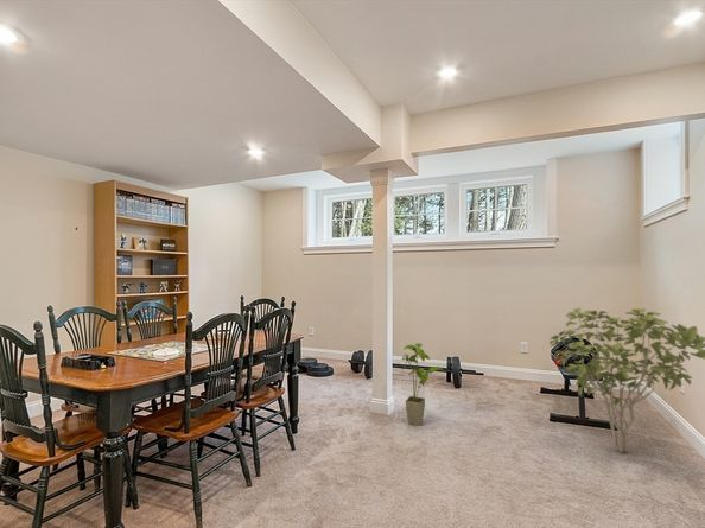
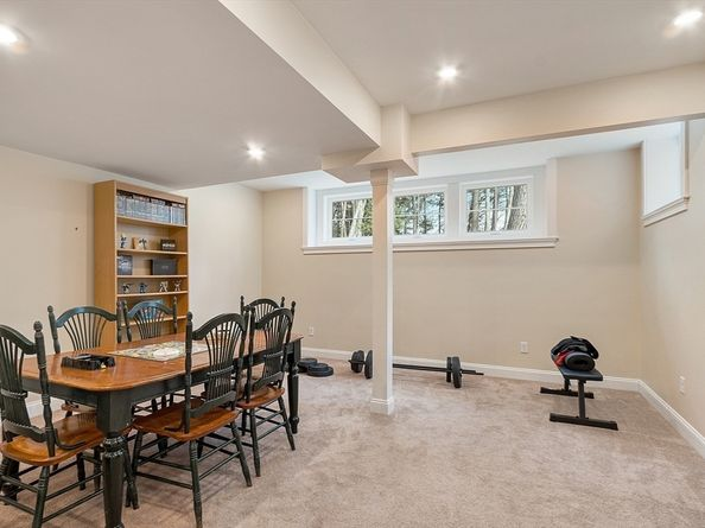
- shrub (624, 380)
- house plant (420, 383)
